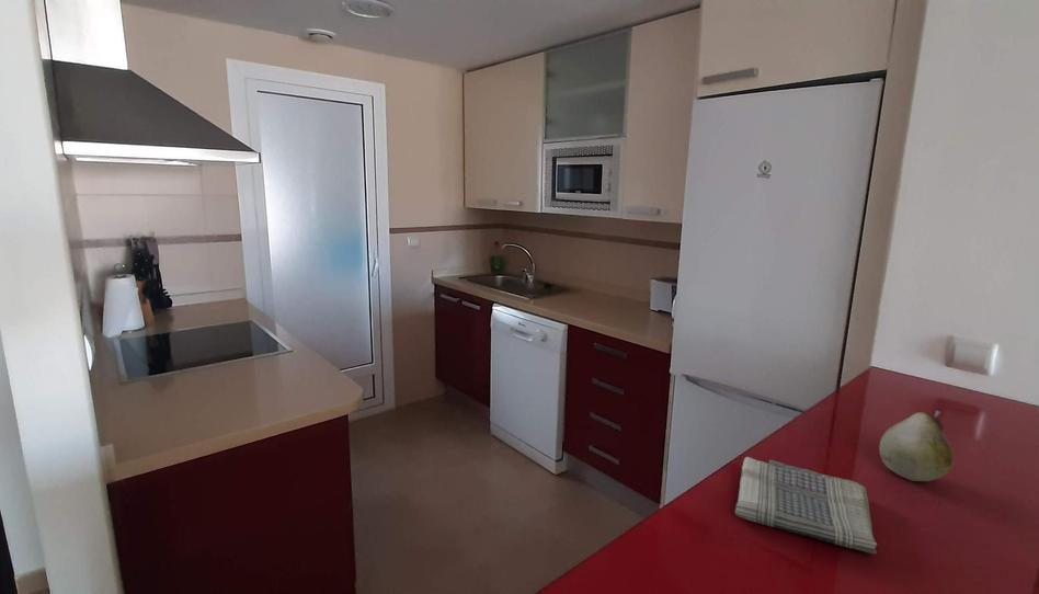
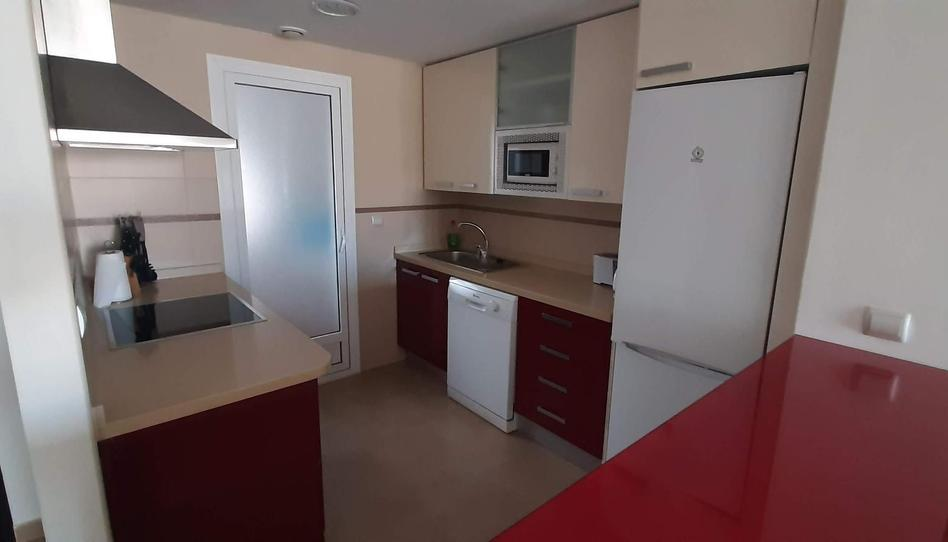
- dish towel (802, 495)
- fruit (915, 443)
